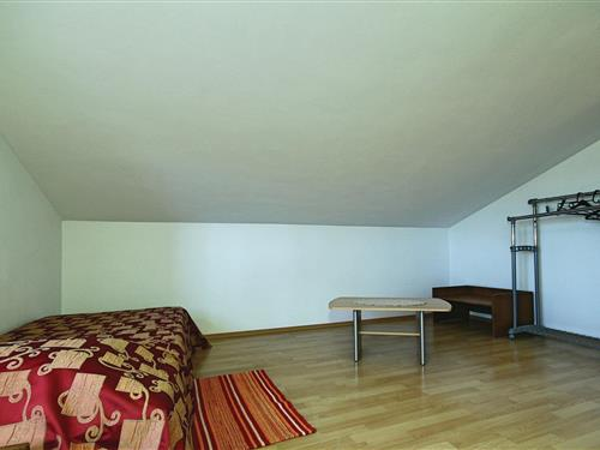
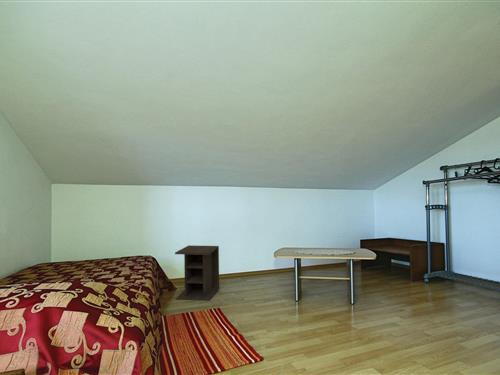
+ nightstand (198, 271)
